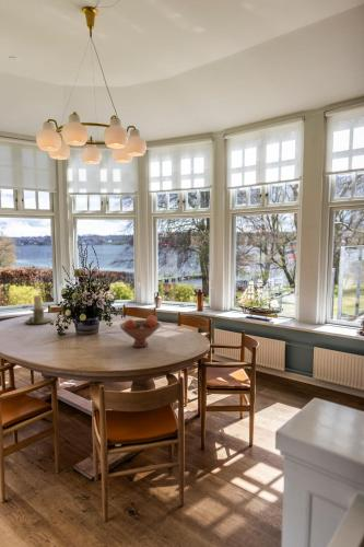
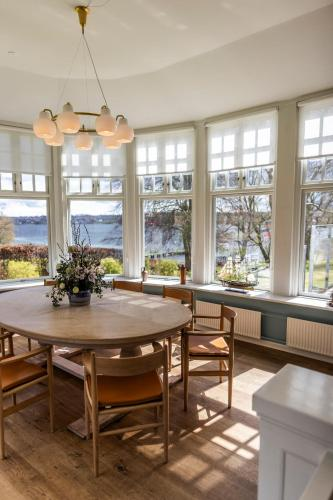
- fruit bowl (140, 330)
- candle holder (38, 309)
